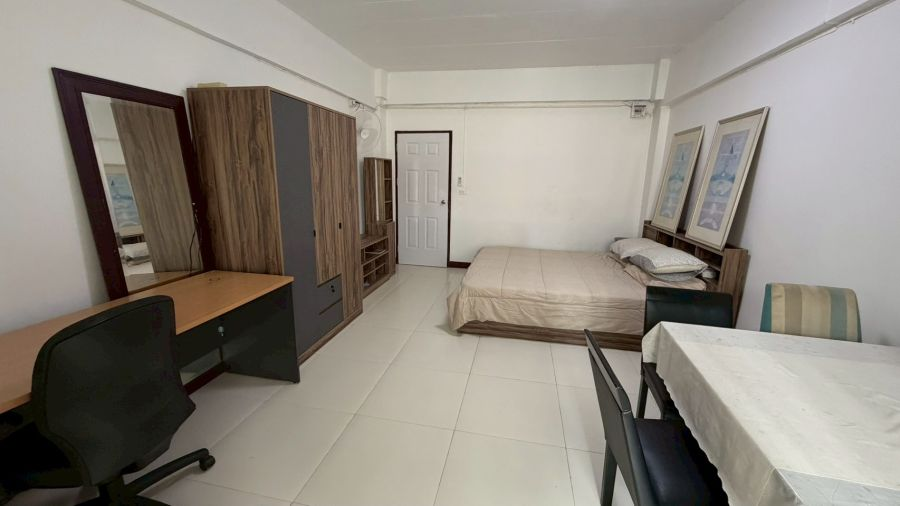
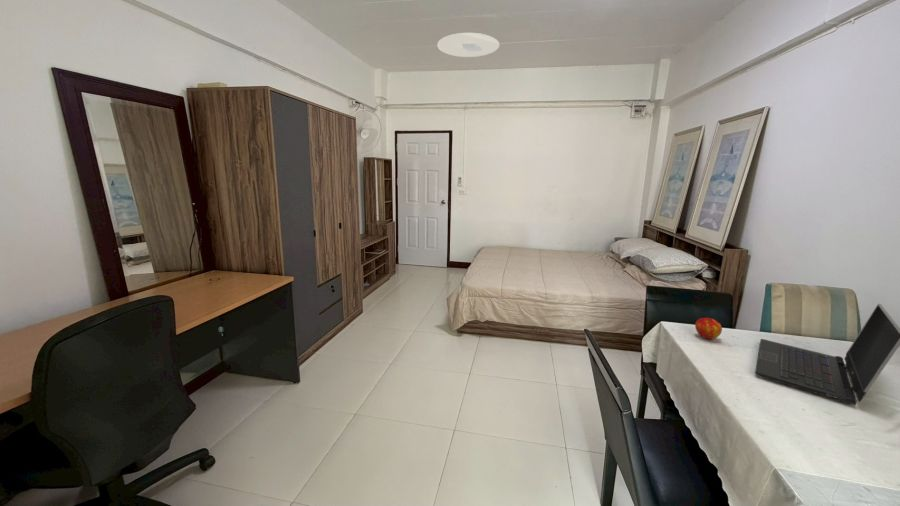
+ apple (708, 328)
+ laptop computer (813, 351)
+ ceiling light (468, 42)
